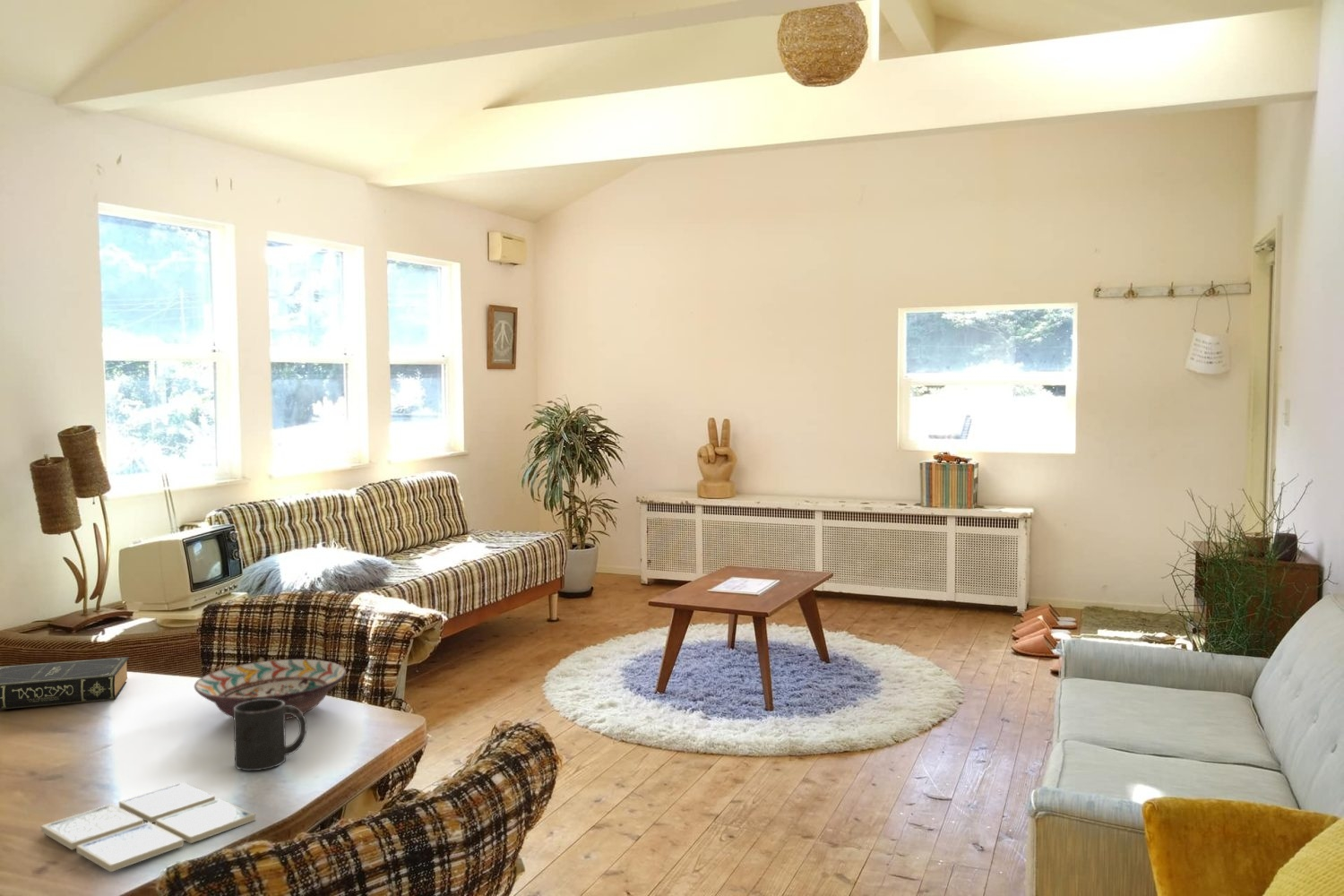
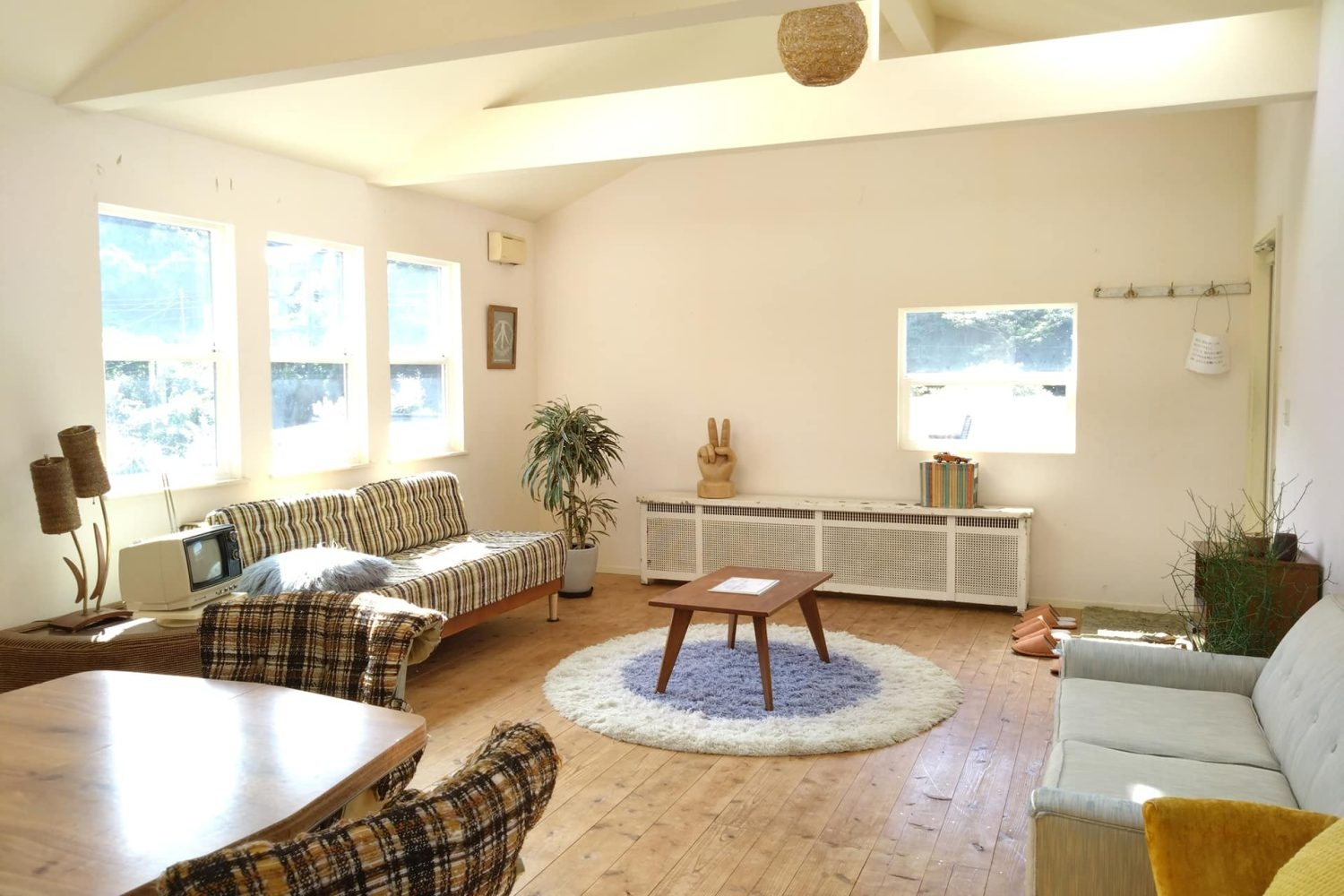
- drink coaster (150, 823)
- mug (271, 731)
- book (54, 683)
- decorative bowl (272, 694)
